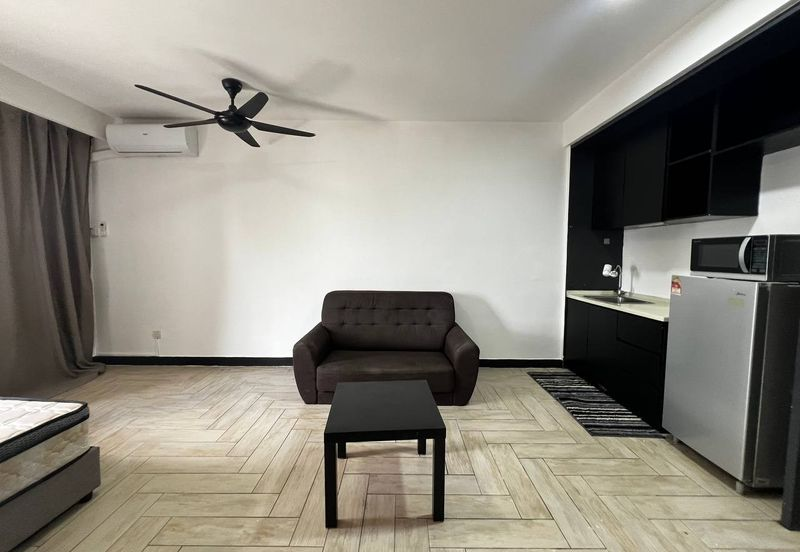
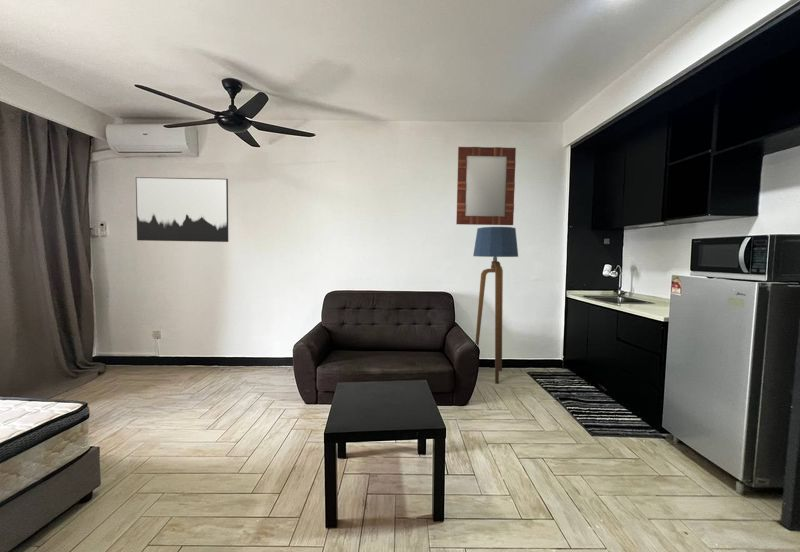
+ wall art (182, 209)
+ floor lamp (495, 303)
+ home mirror (485, 186)
